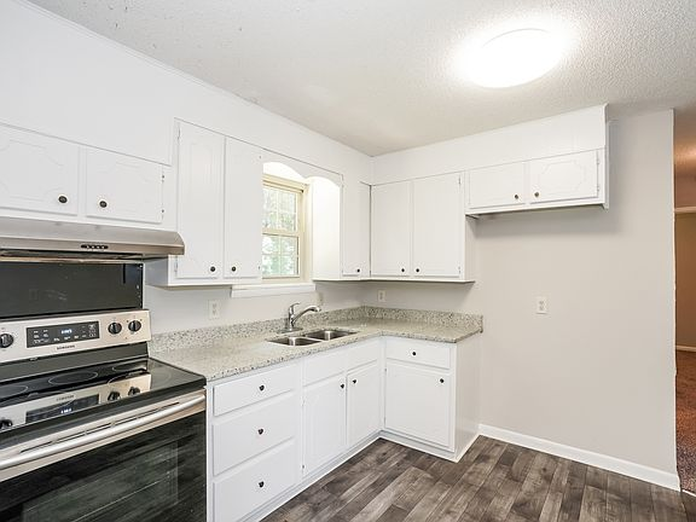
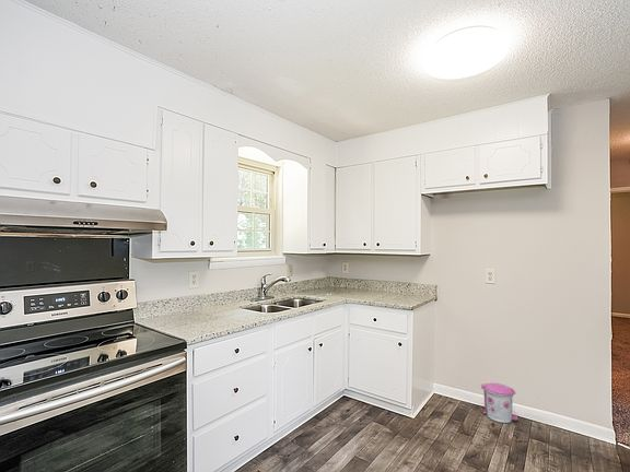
+ trash can (499, 401)
